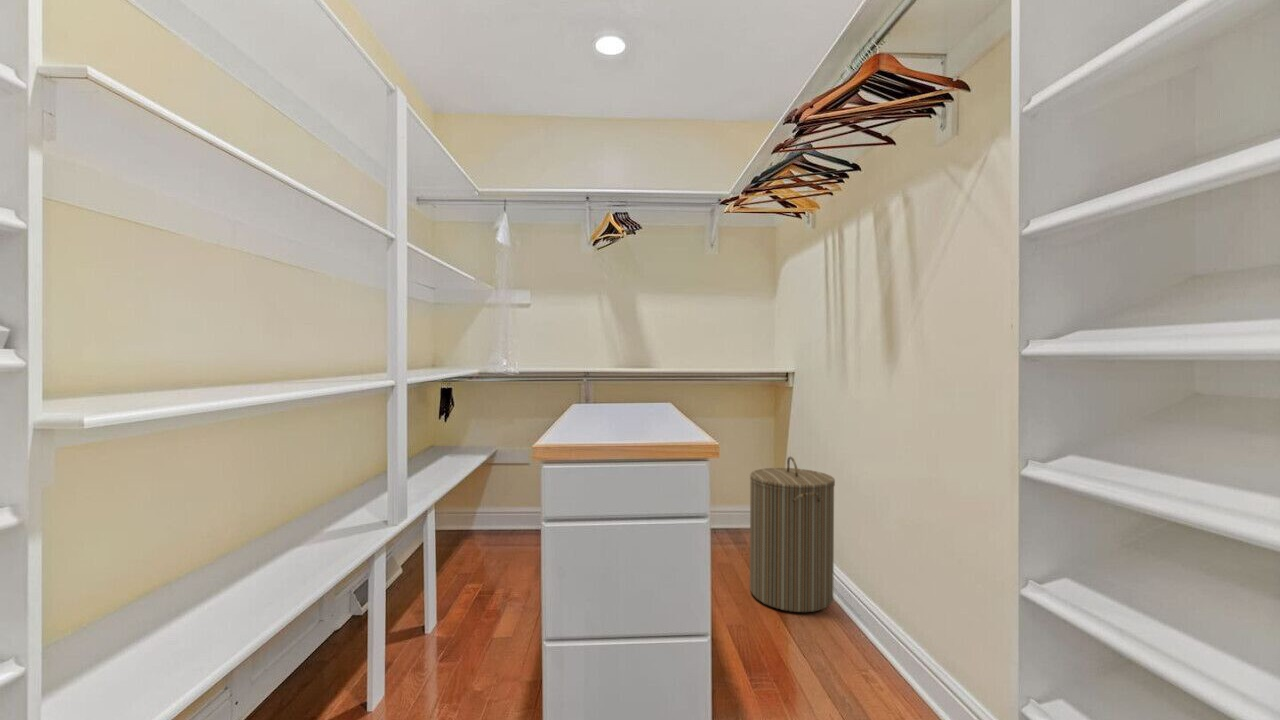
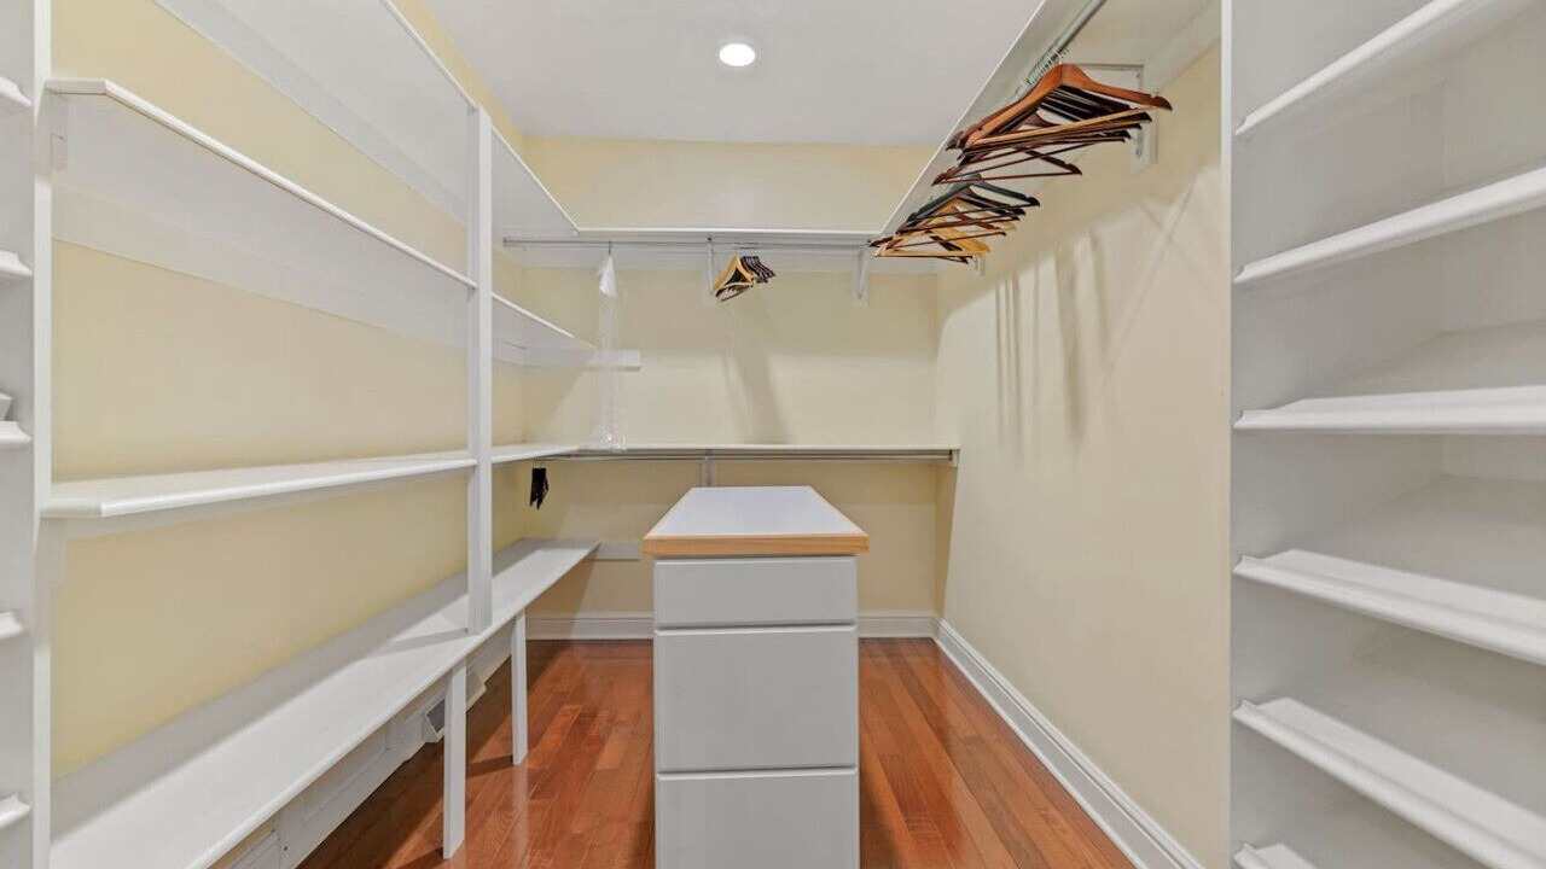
- laundry hamper (791, 525)
